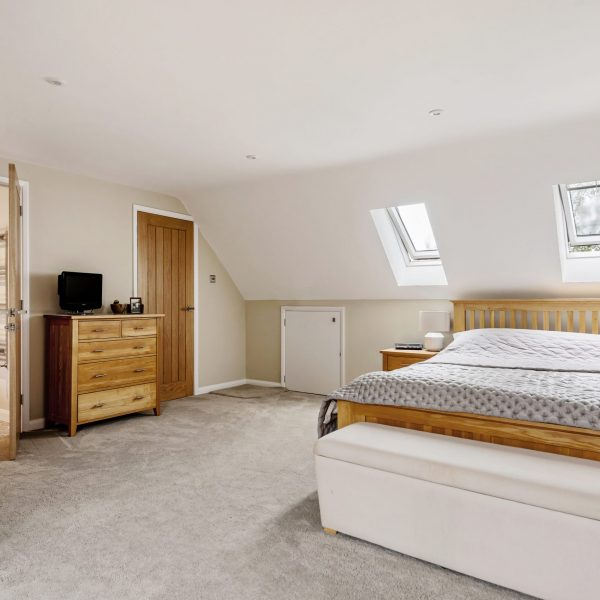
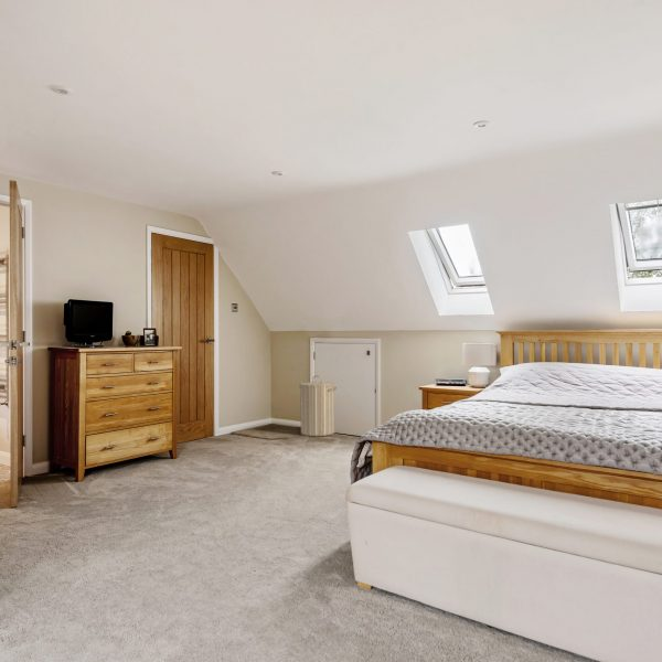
+ laundry hamper (317, 404)
